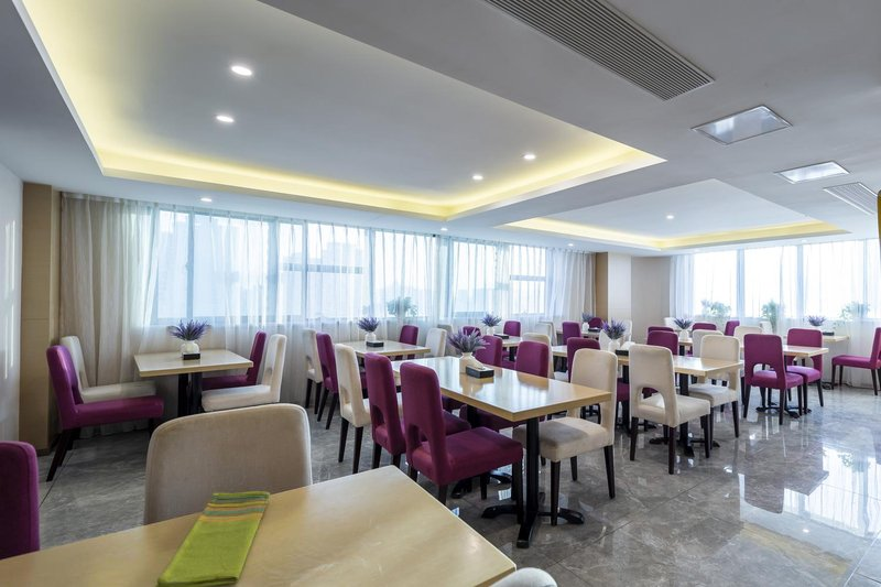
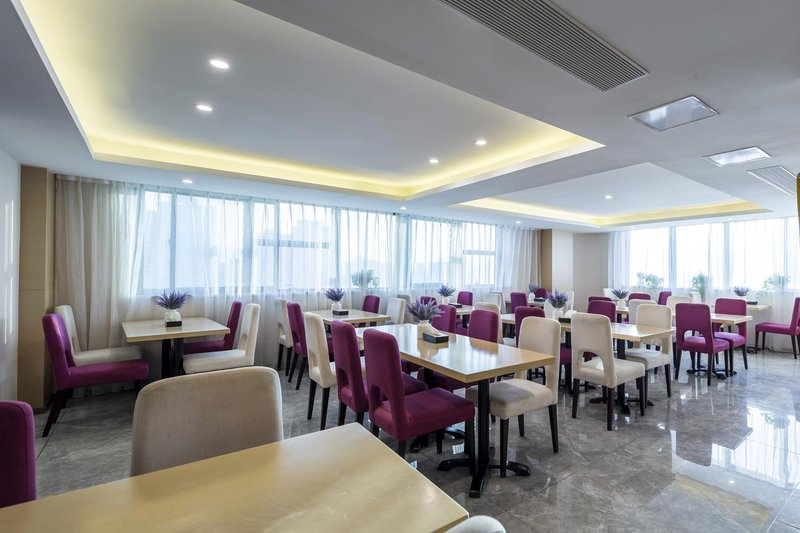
- dish towel (222, 531)
